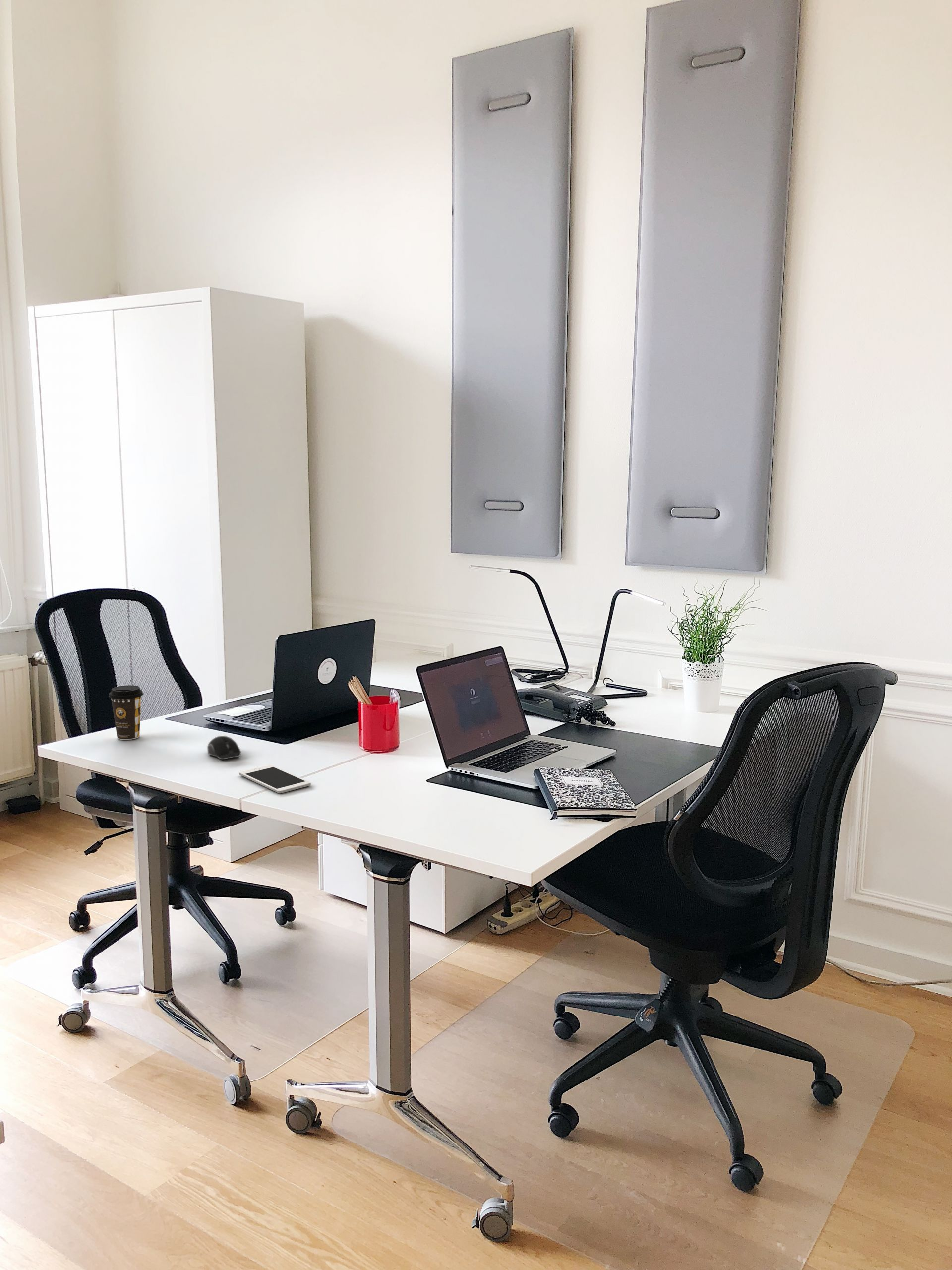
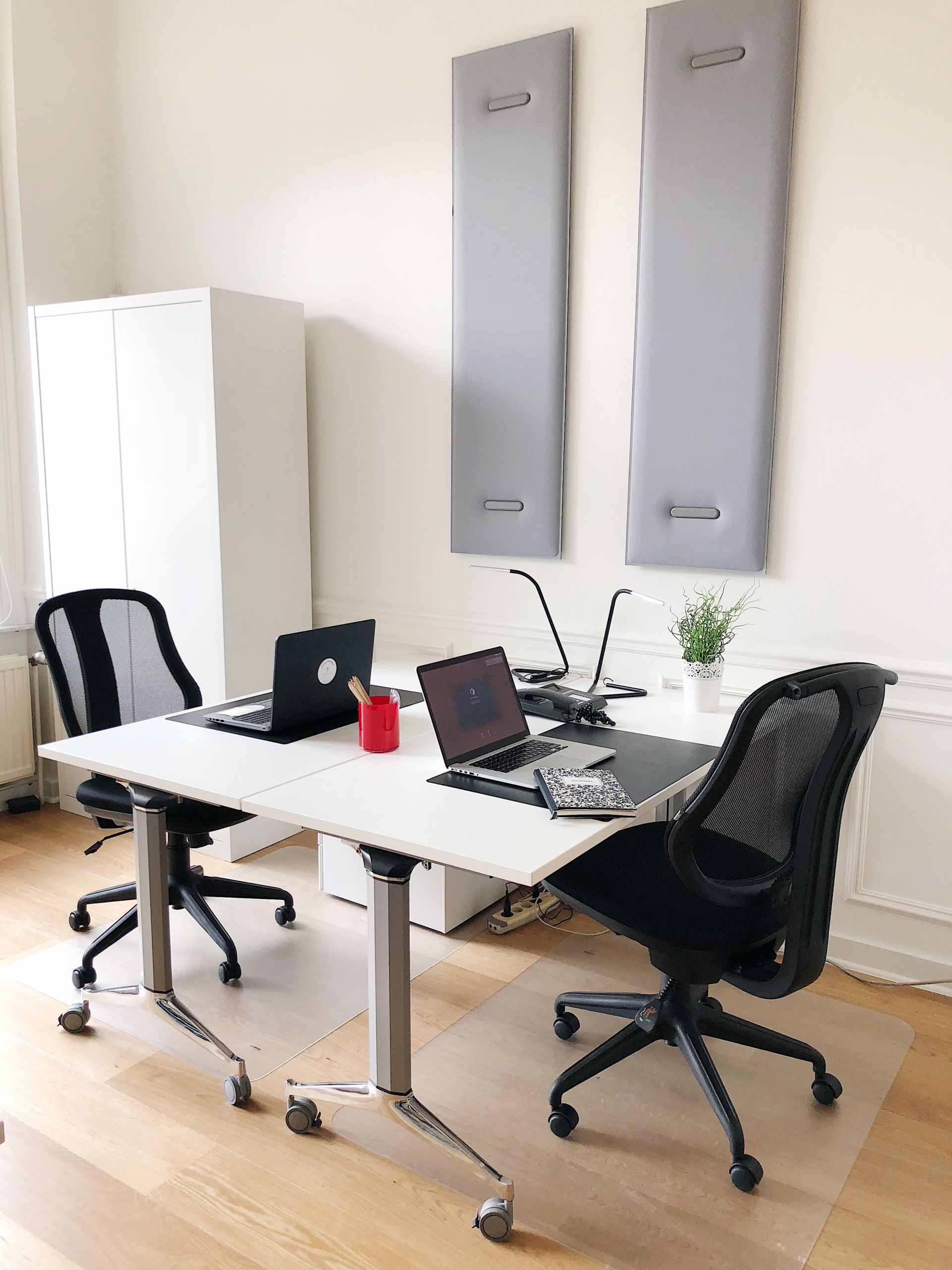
- computer mouse (223, 745)
- cell phone (274, 778)
- coffee cup (127, 712)
